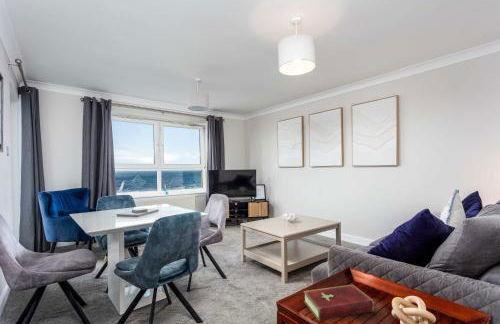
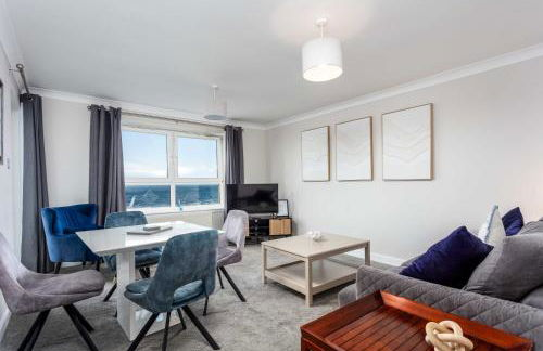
- hardcover book (337, 300)
